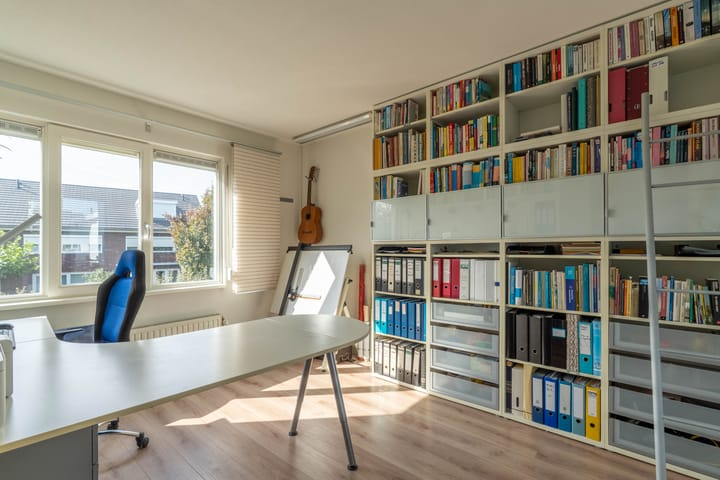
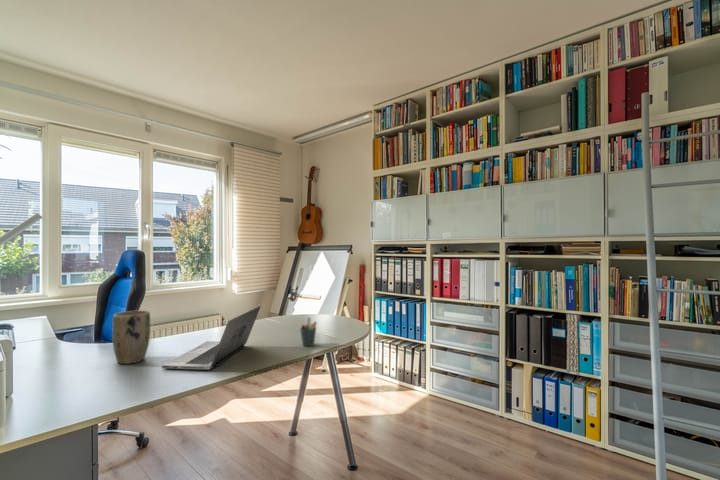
+ pen holder (308, 331)
+ plant pot (131, 336)
+ laptop (222, 335)
